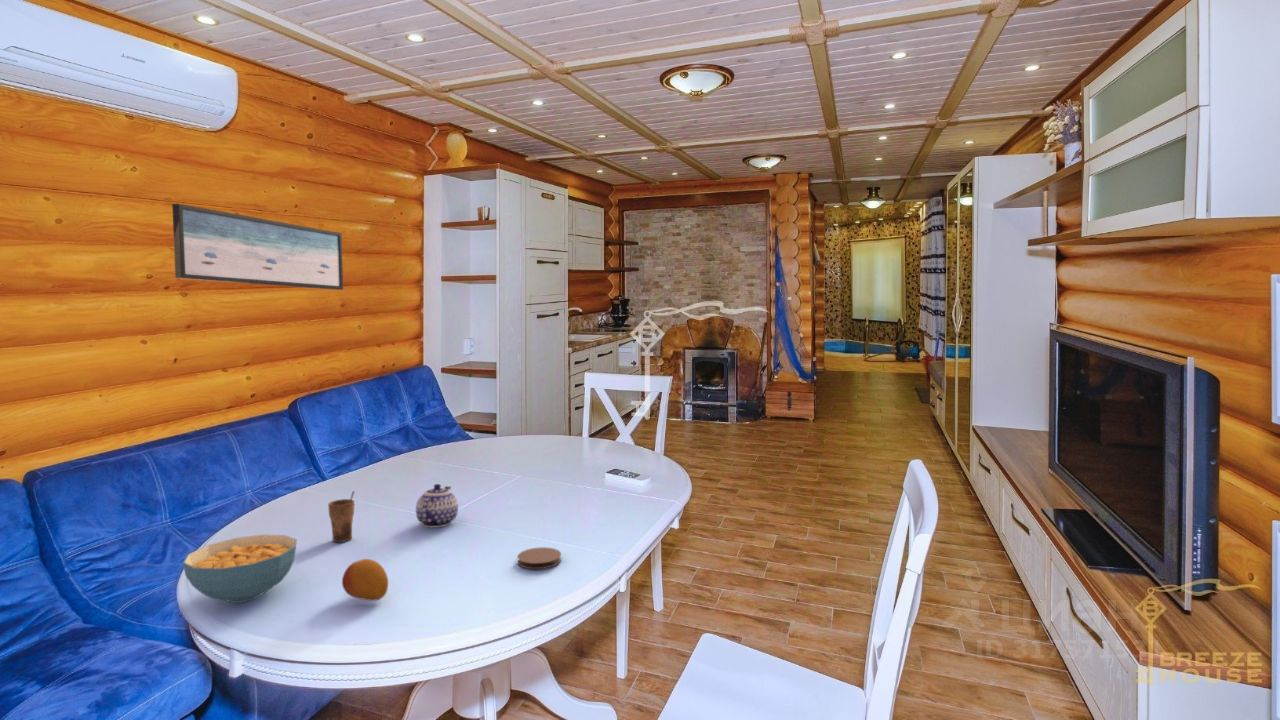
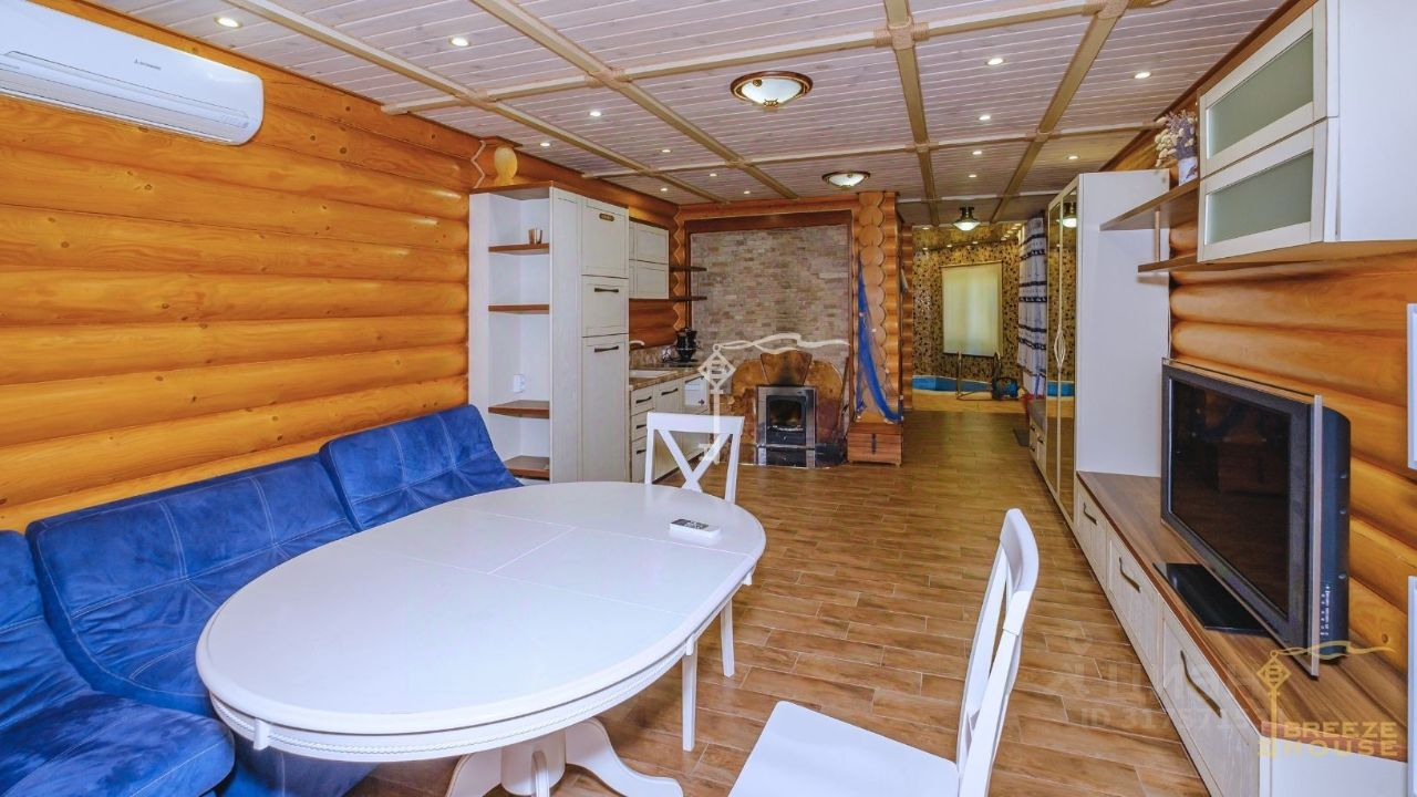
- cereal bowl (243, 573)
- cup (341, 516)
- teapot (437, 504)
- wall art (269, 252)
- coaster (539, 557)
- fruit (365, 579)
